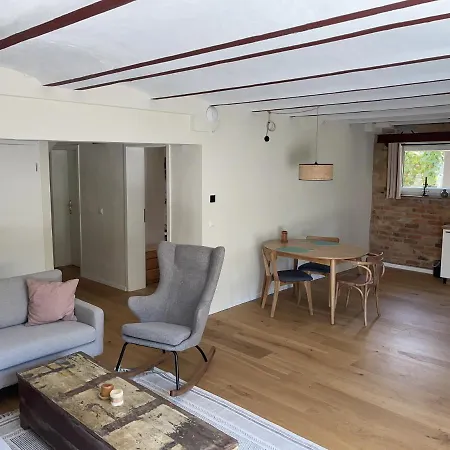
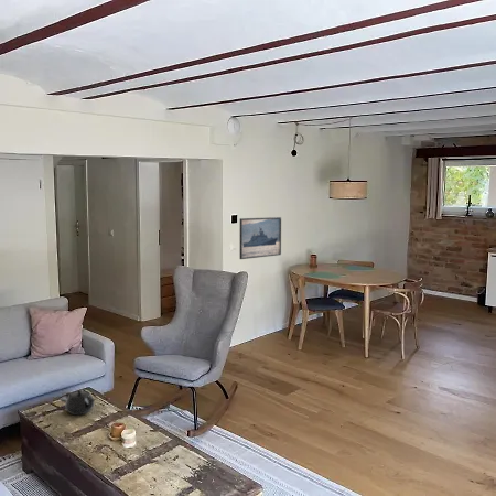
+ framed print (261, 237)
+ teapot (80, 400)
